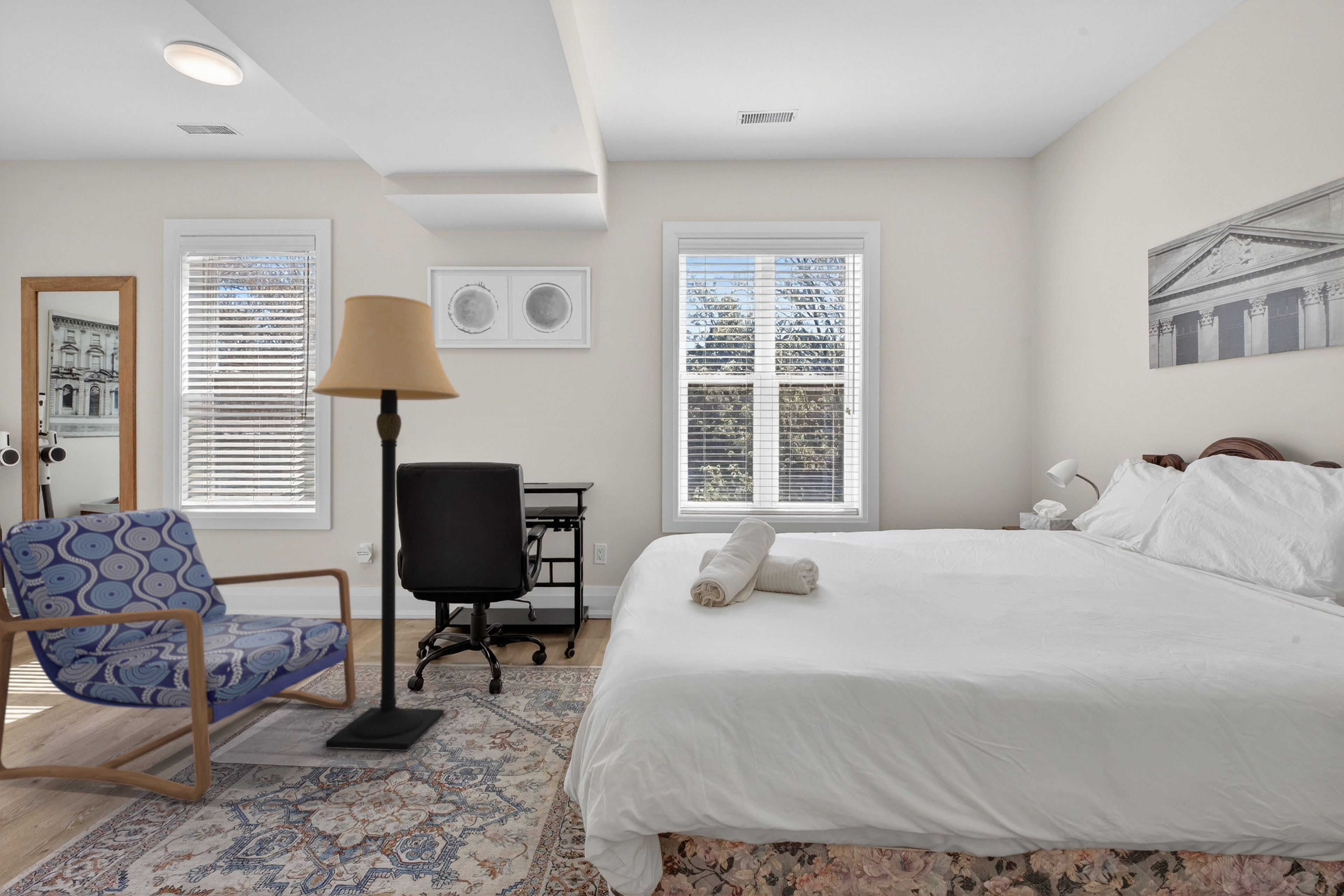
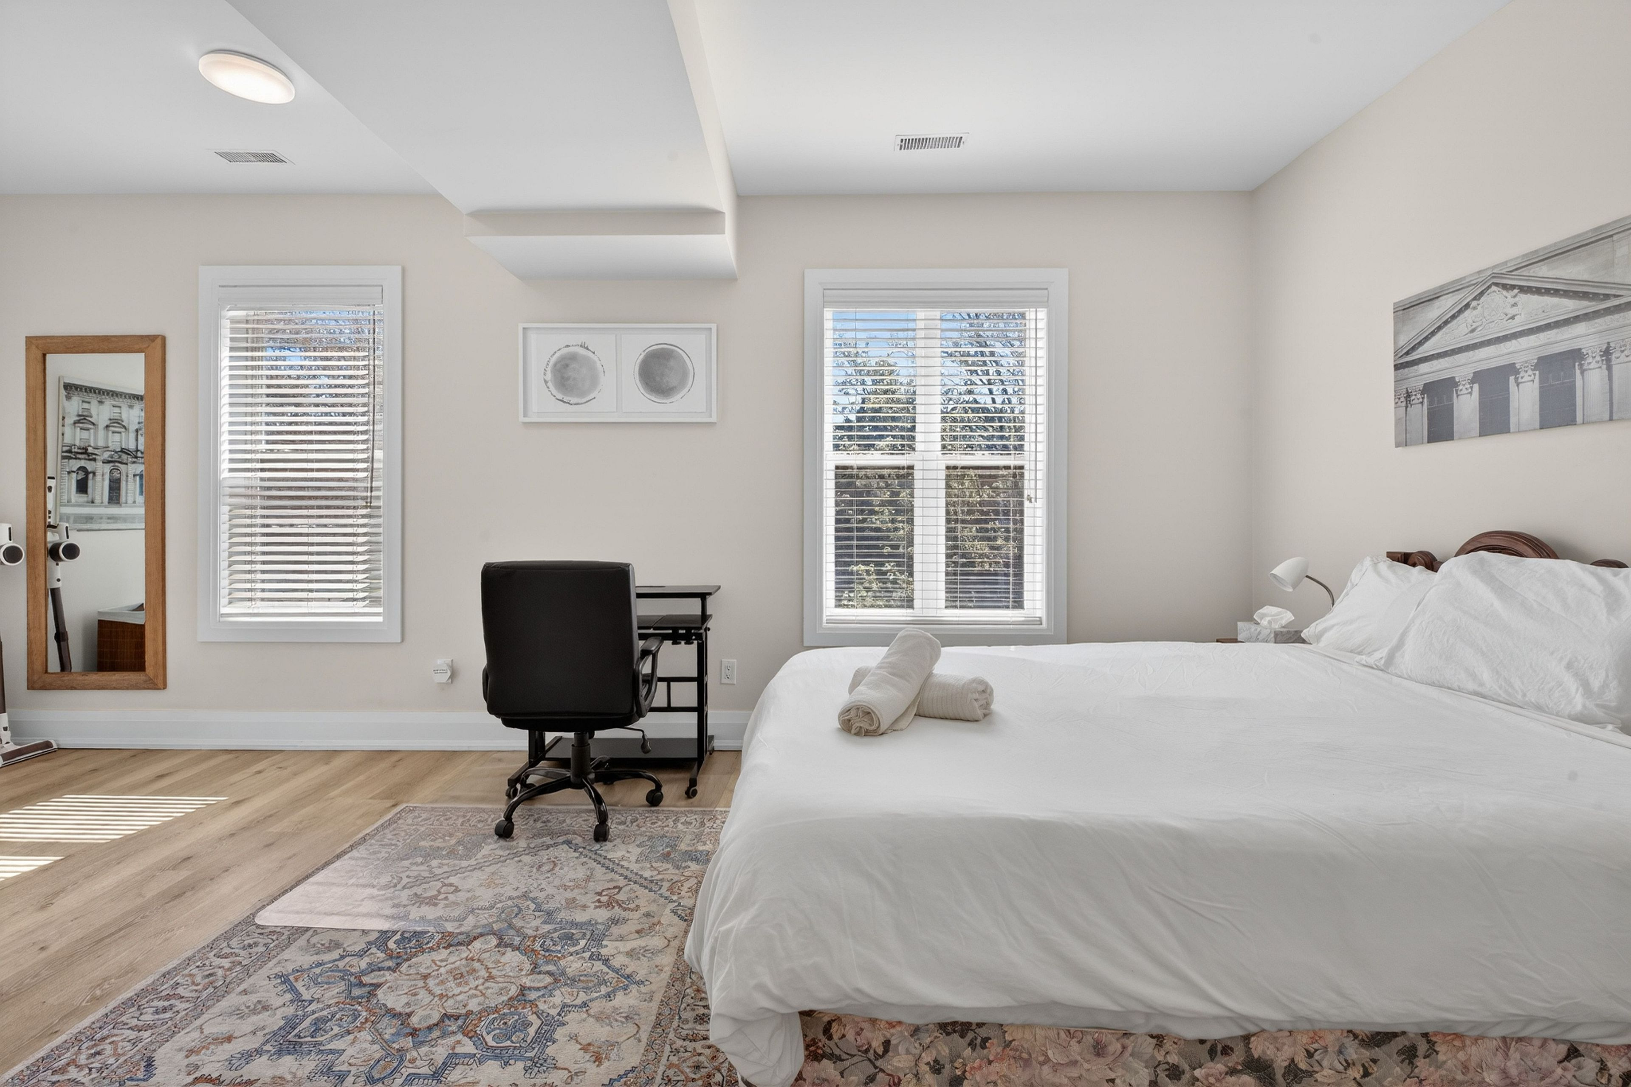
- armchair (188, 627)
- lamp (388, 517)
